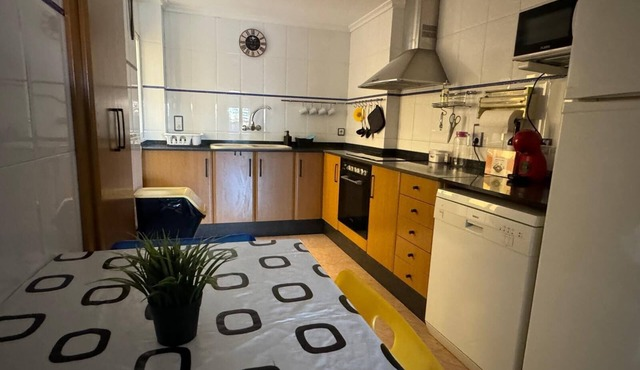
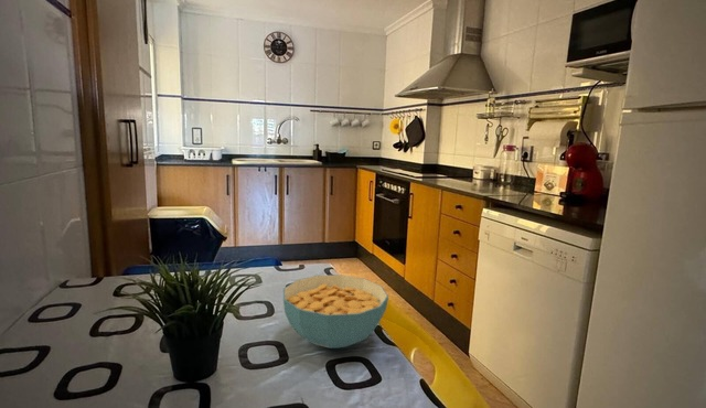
+ cereal bowl (334, 316)
